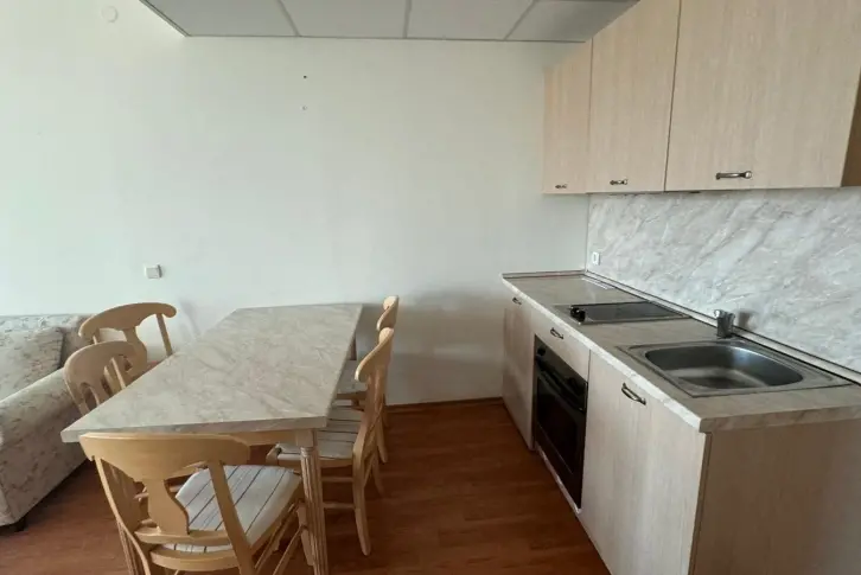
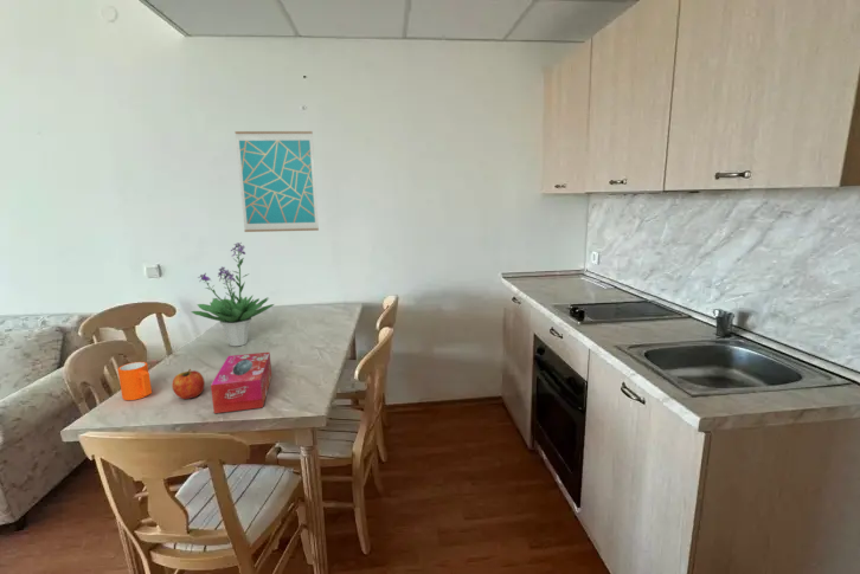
+ fruit (188, 382)
+ potted plant (233, 294)
+ mug (139, 380)
+ wall art (277, 182)
+ tissue box (244, 380)
